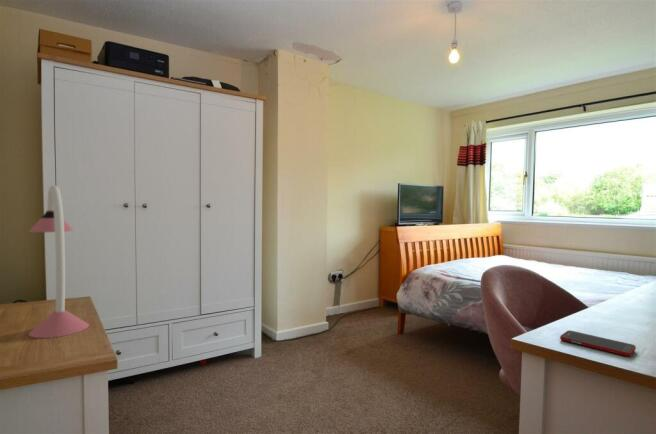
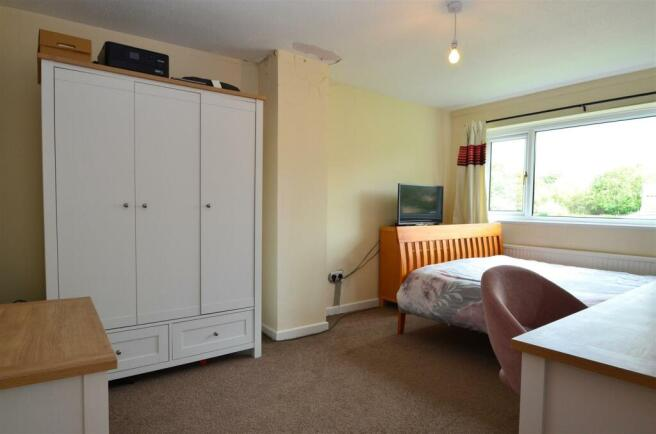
- cell phone (596, 342)
- desk lamp (56, 254)
